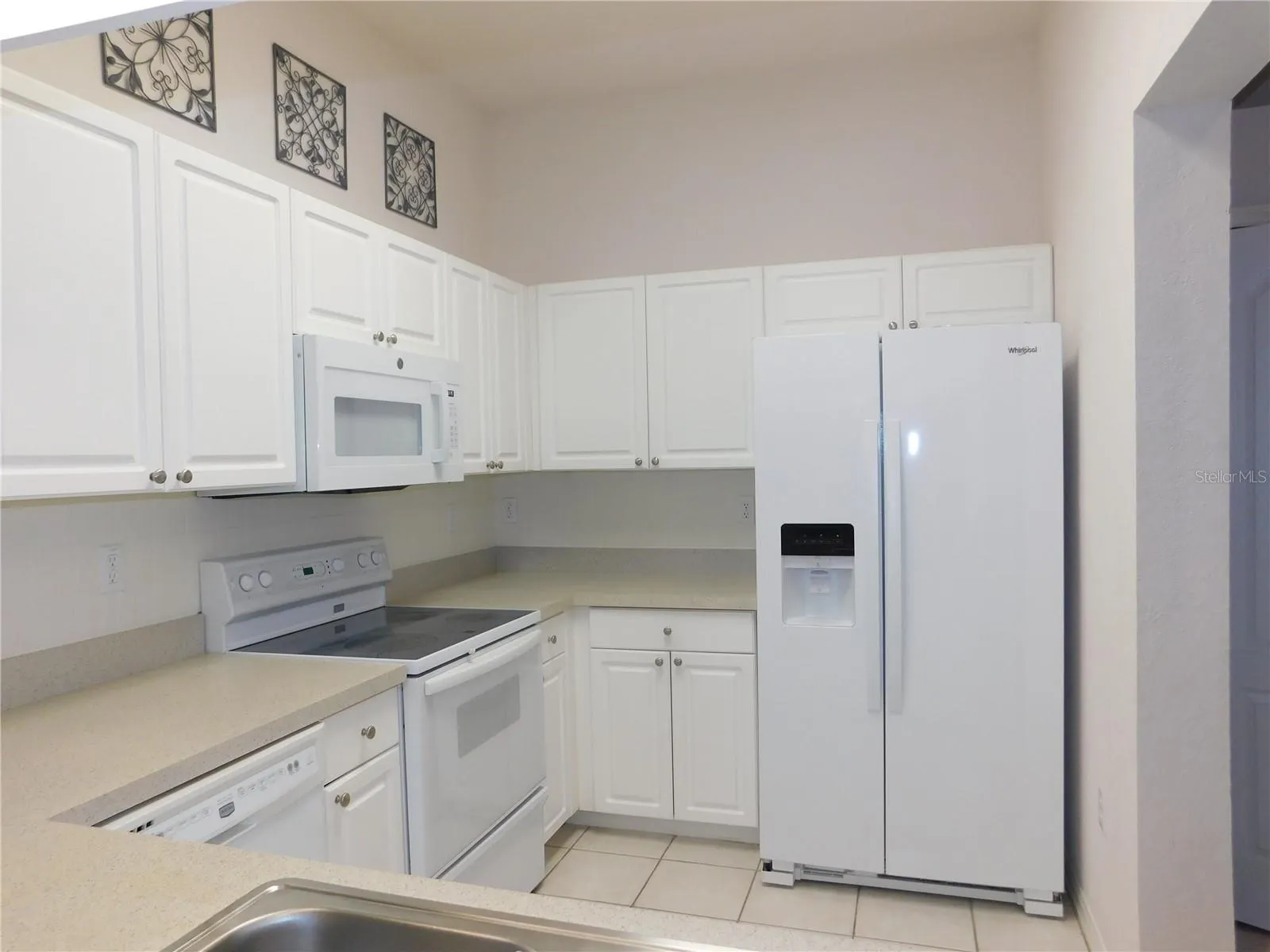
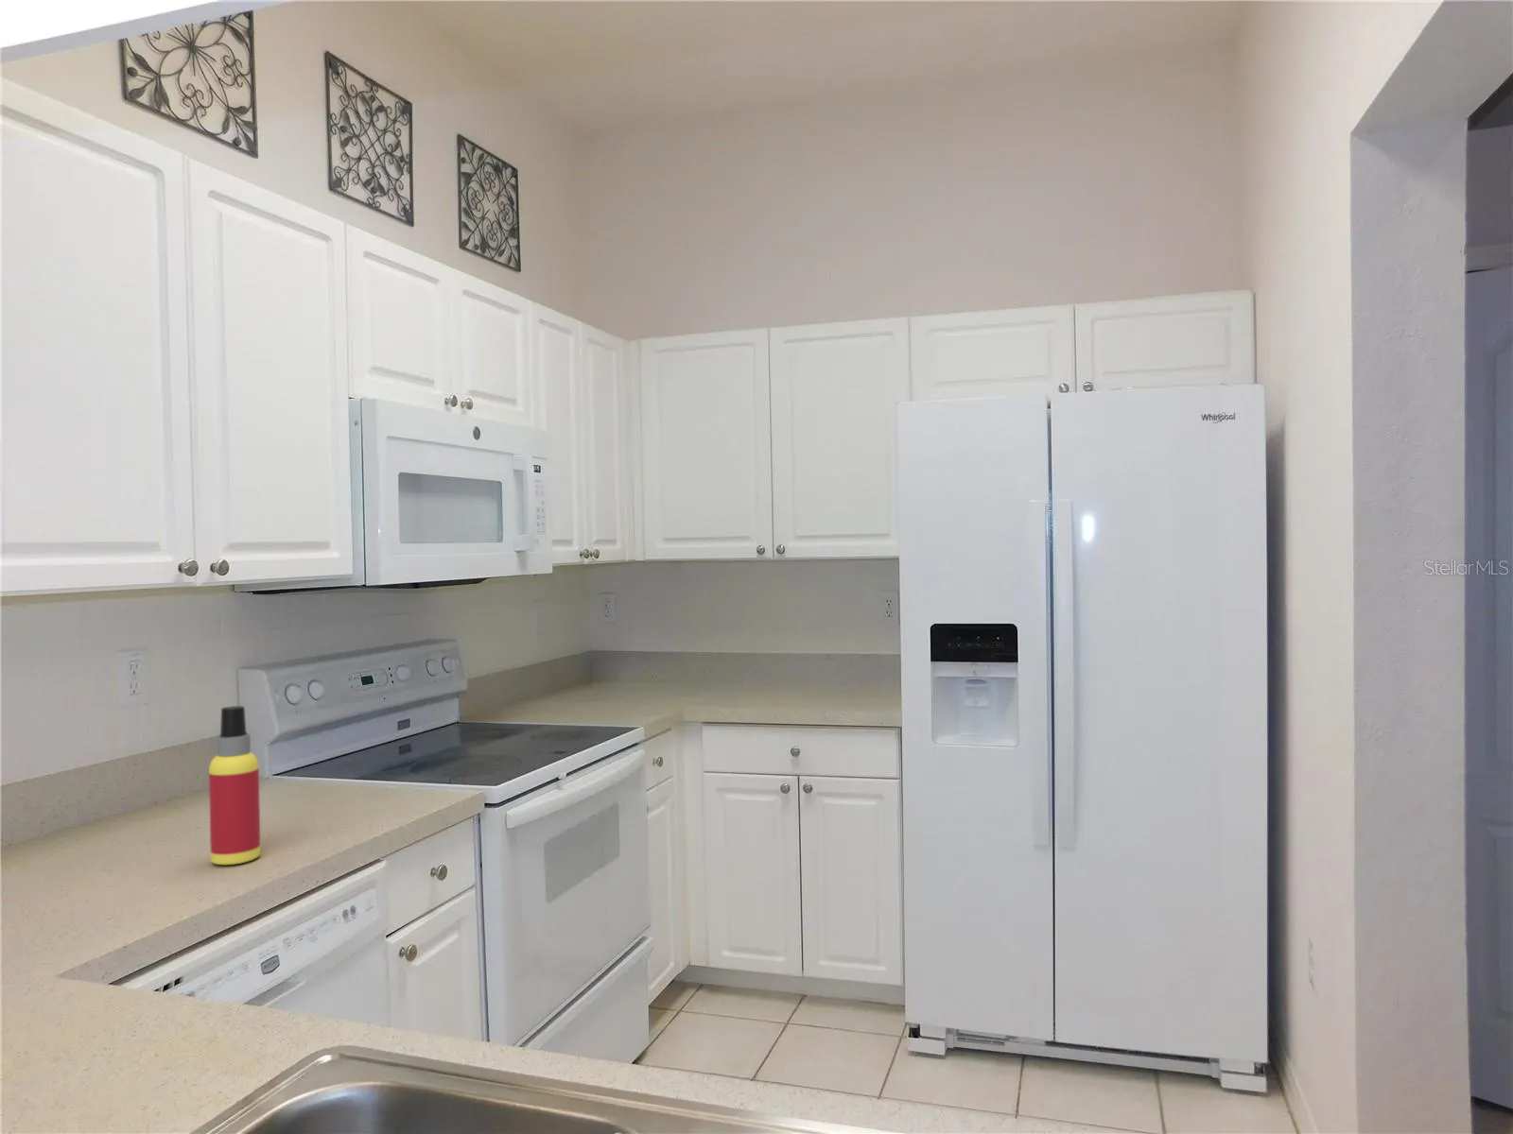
+ spray bottle (234, 783)
